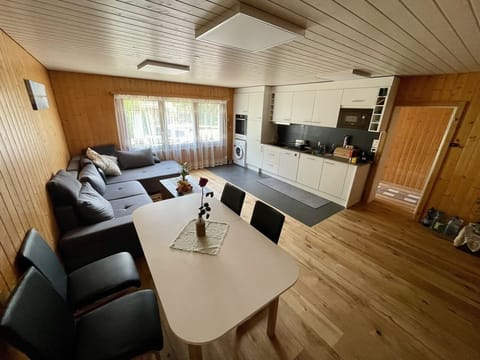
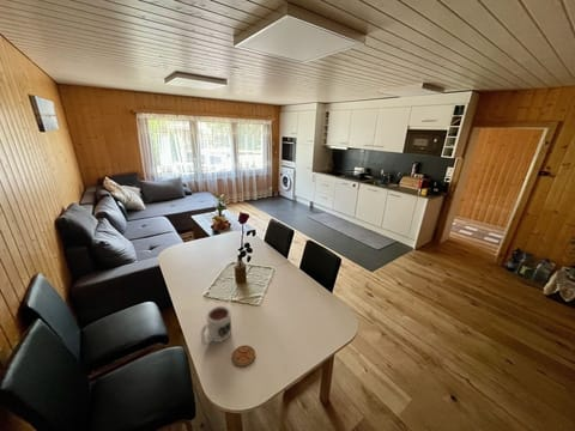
+ mug (214, 327)
+ coaster (243, 354)
